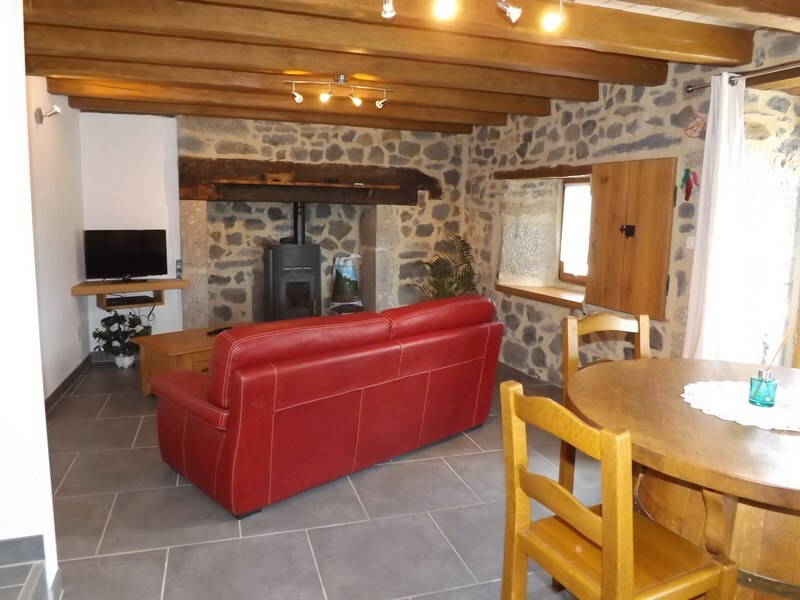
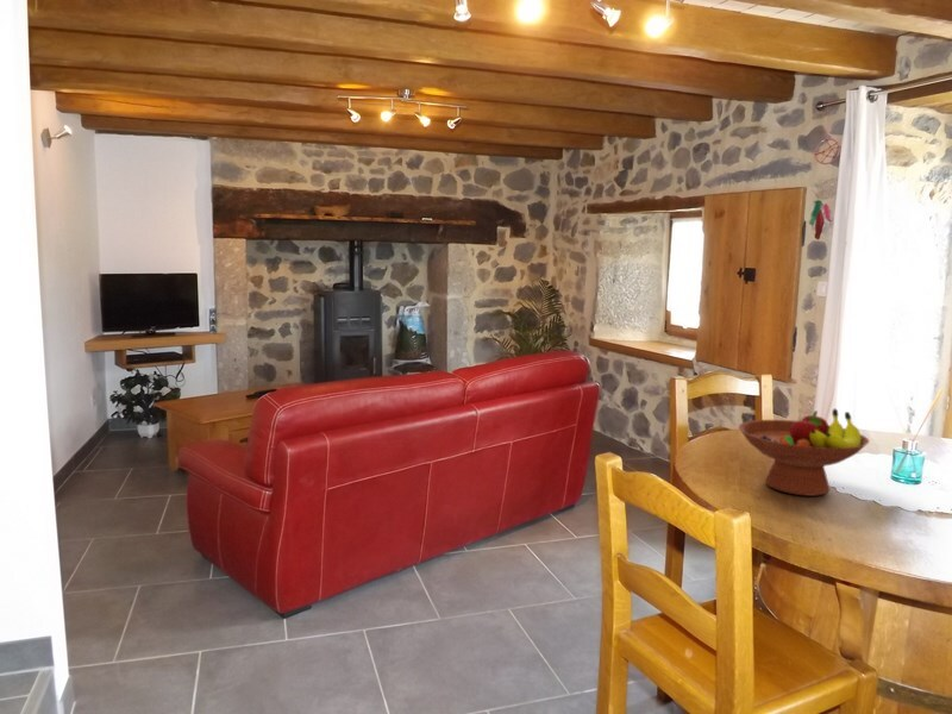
+ fruit bowl (800, 449)
